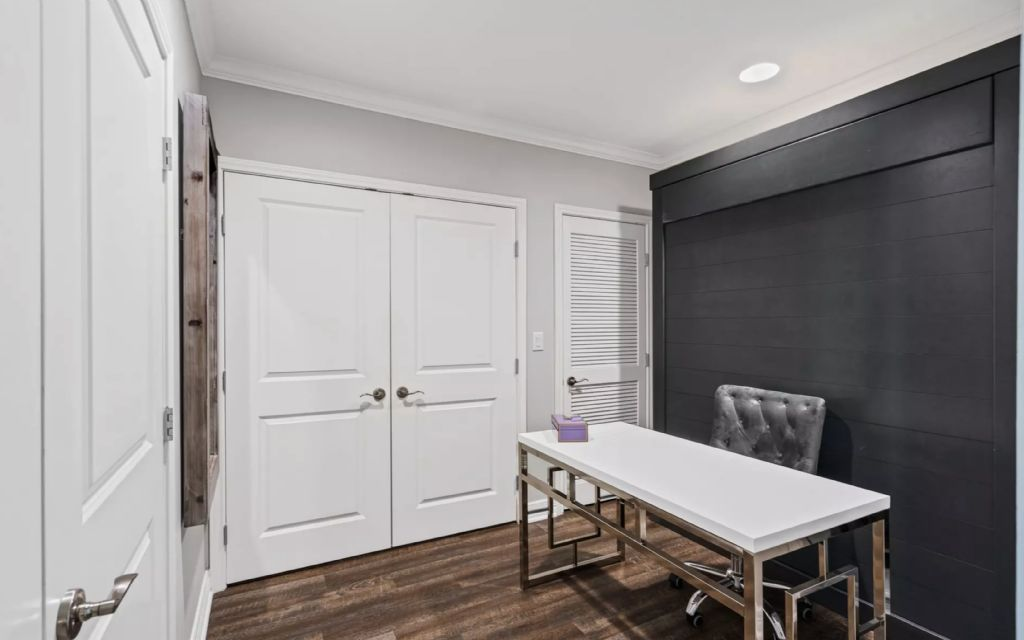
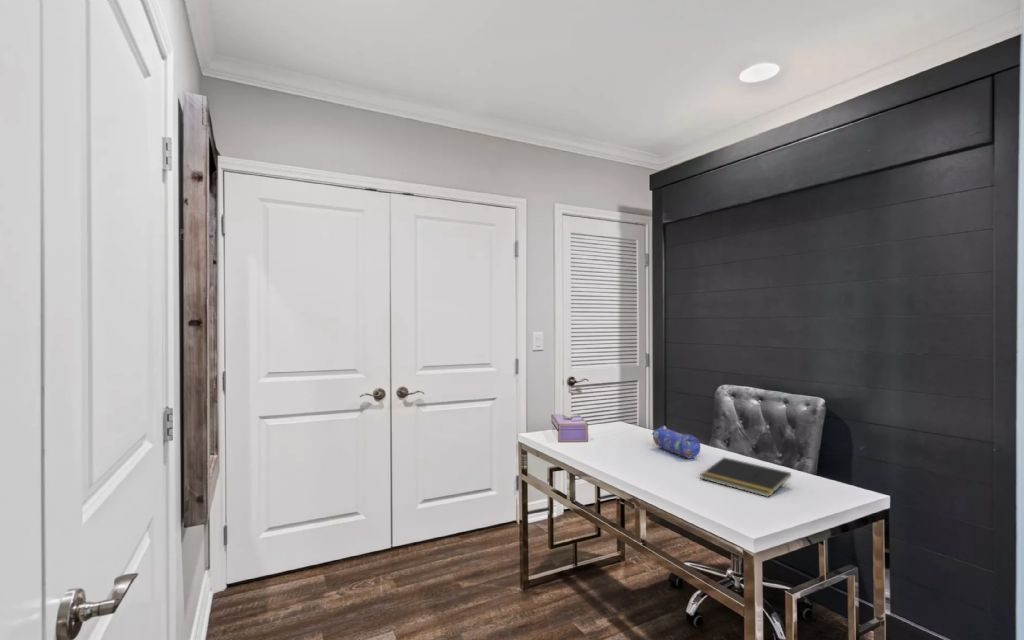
+ notepad (744, 475)
+ pencil case (675, 441)
